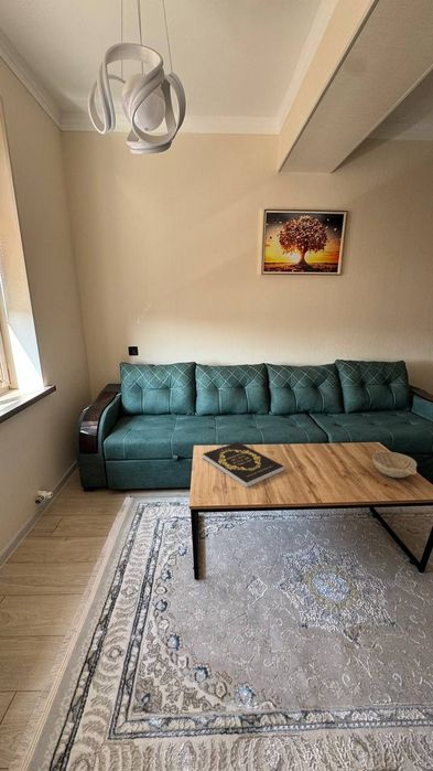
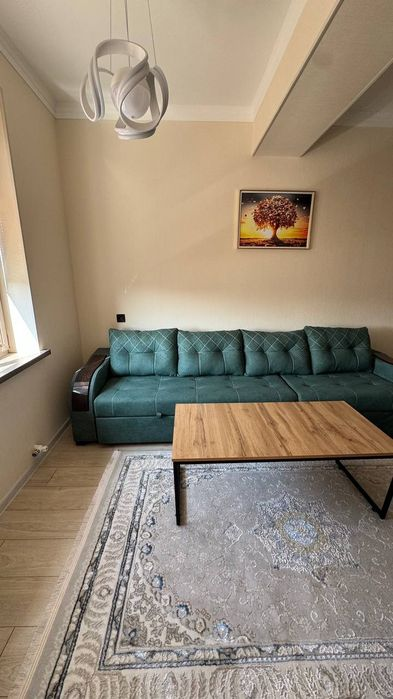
- decorative bowl (392, 465)
- book (241, 461)
